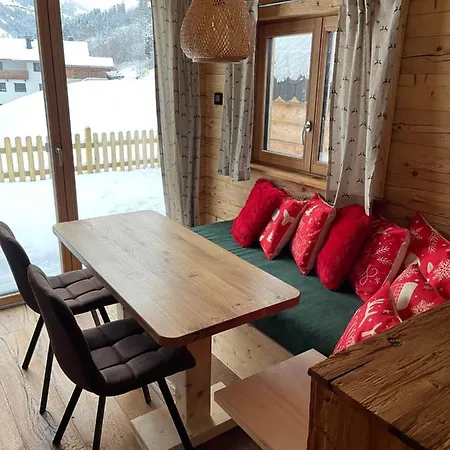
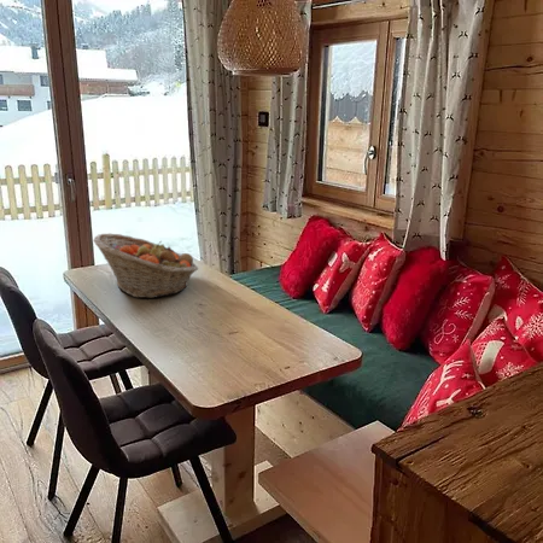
+ fruit basket (146, 261)
